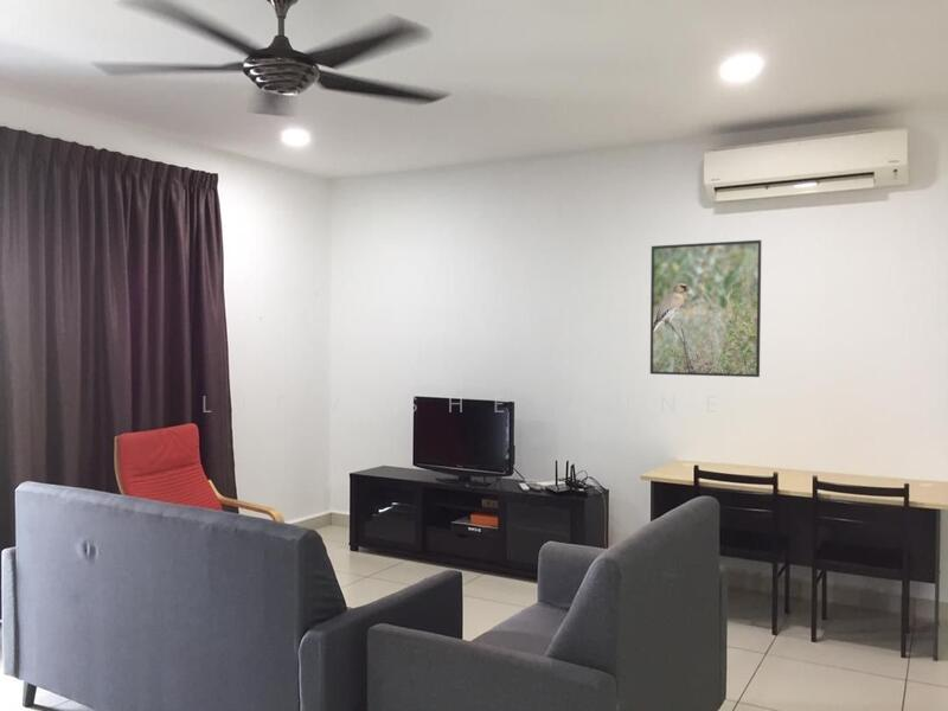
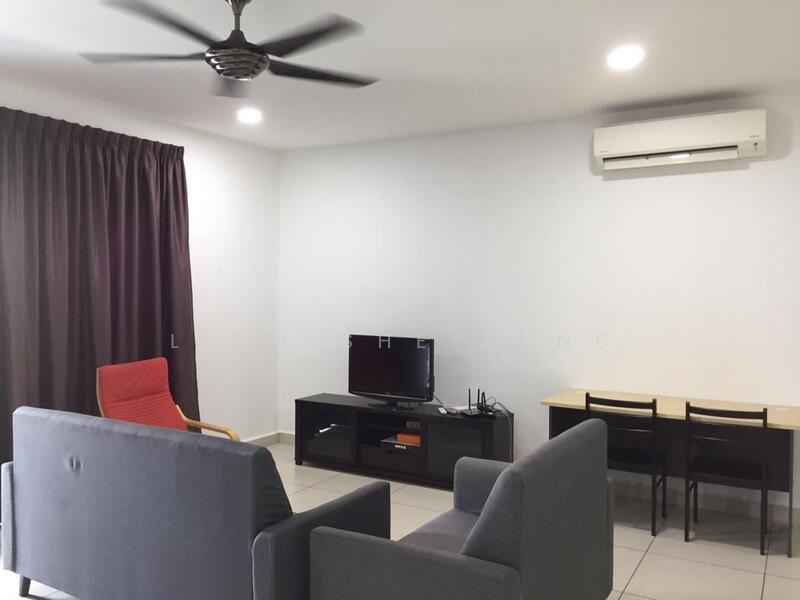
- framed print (703, 309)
